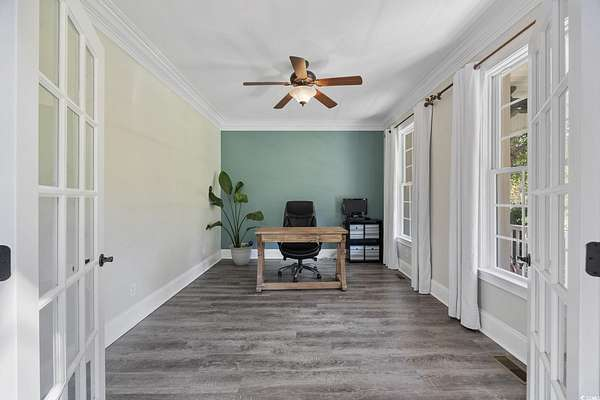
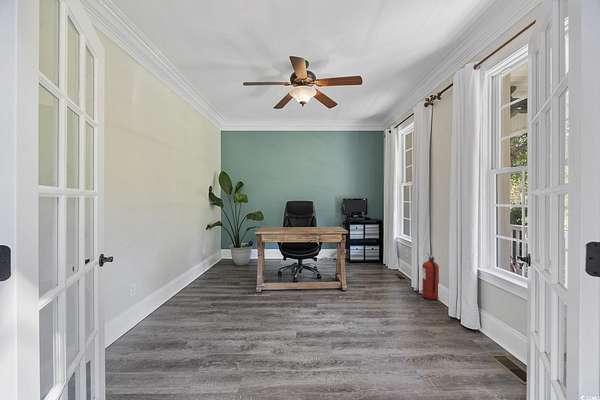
+ fire extinguisher (431, 276)
